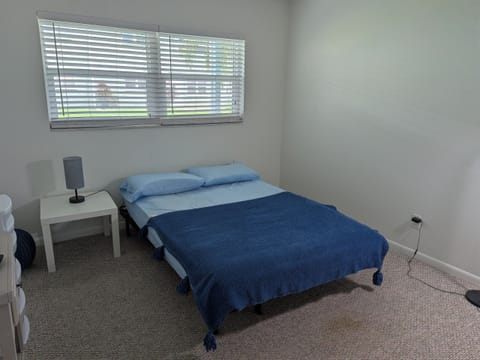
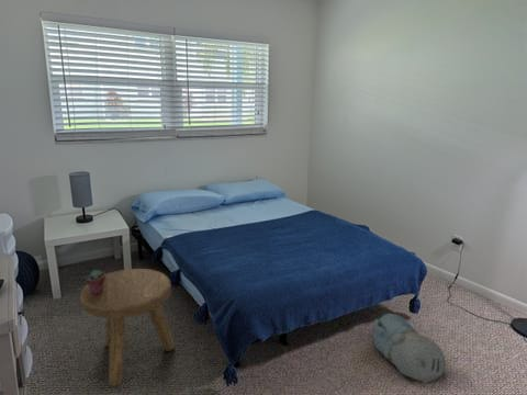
+ potted succulent (96, 280)
+ stool (124, 323)
+ plush toy (408, 343)
